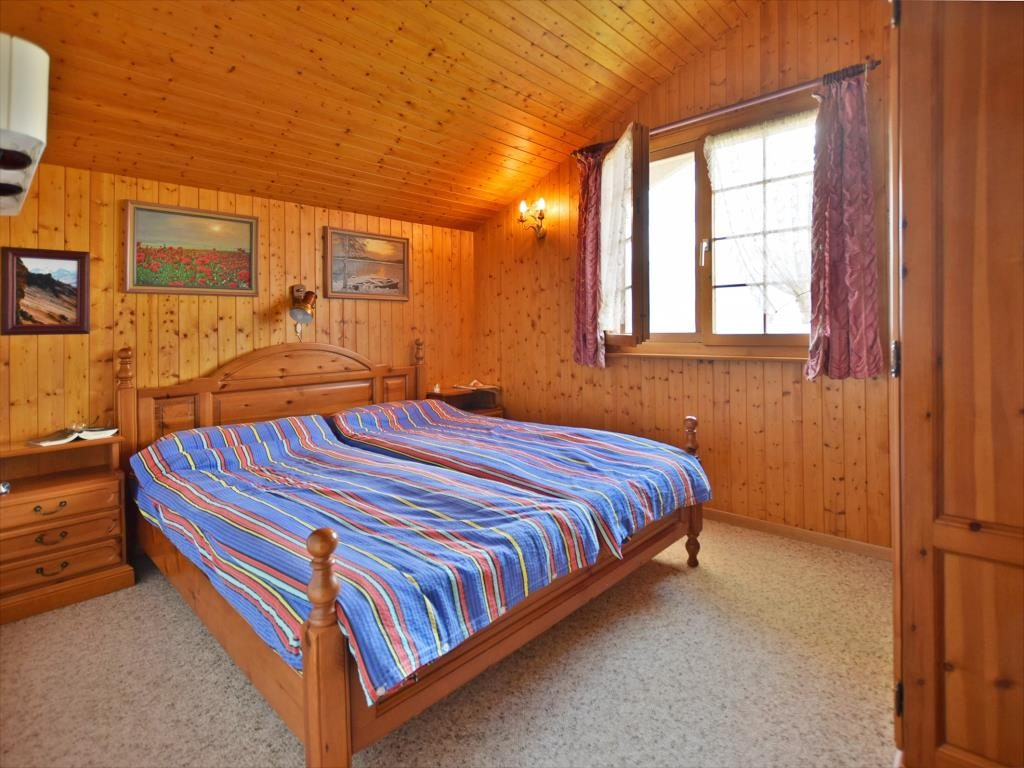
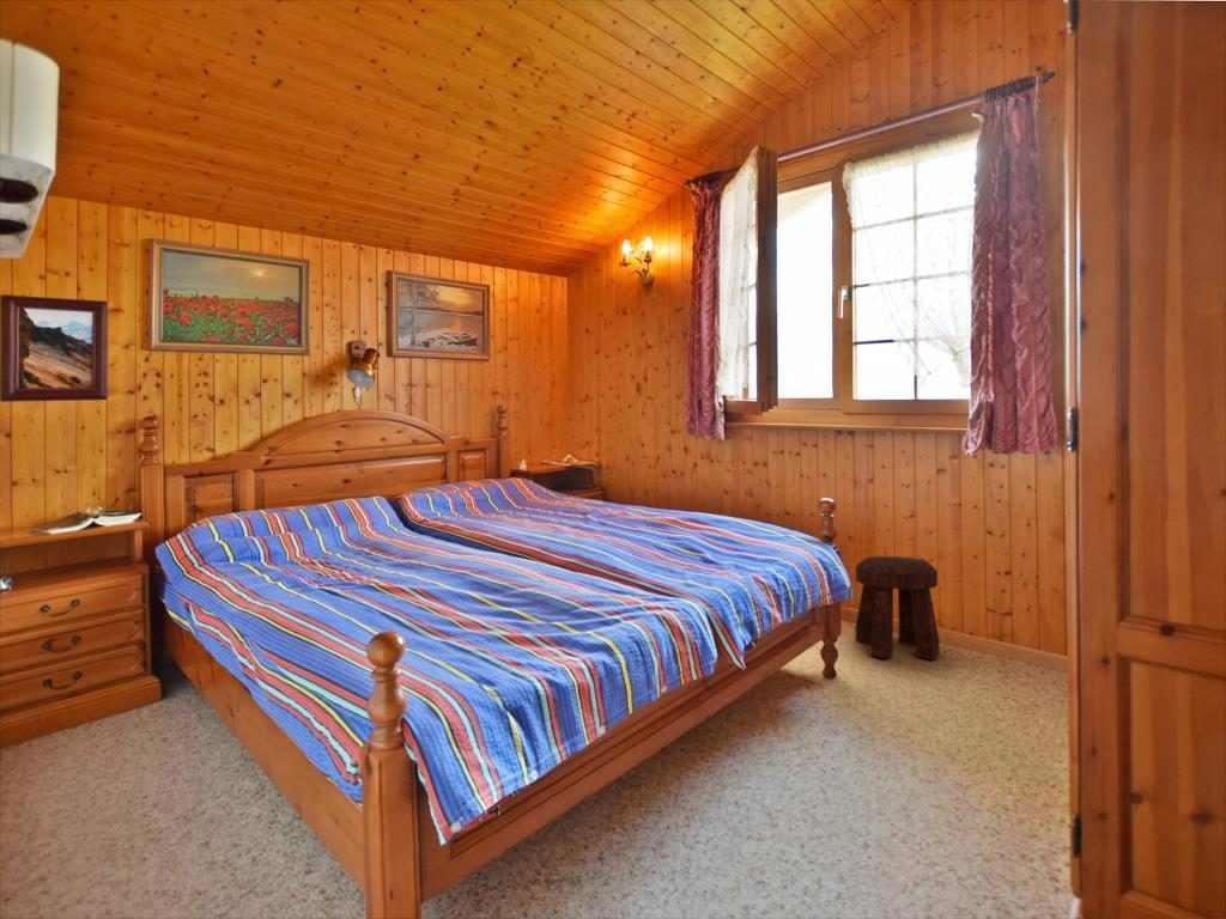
+ stool (898, 603)
